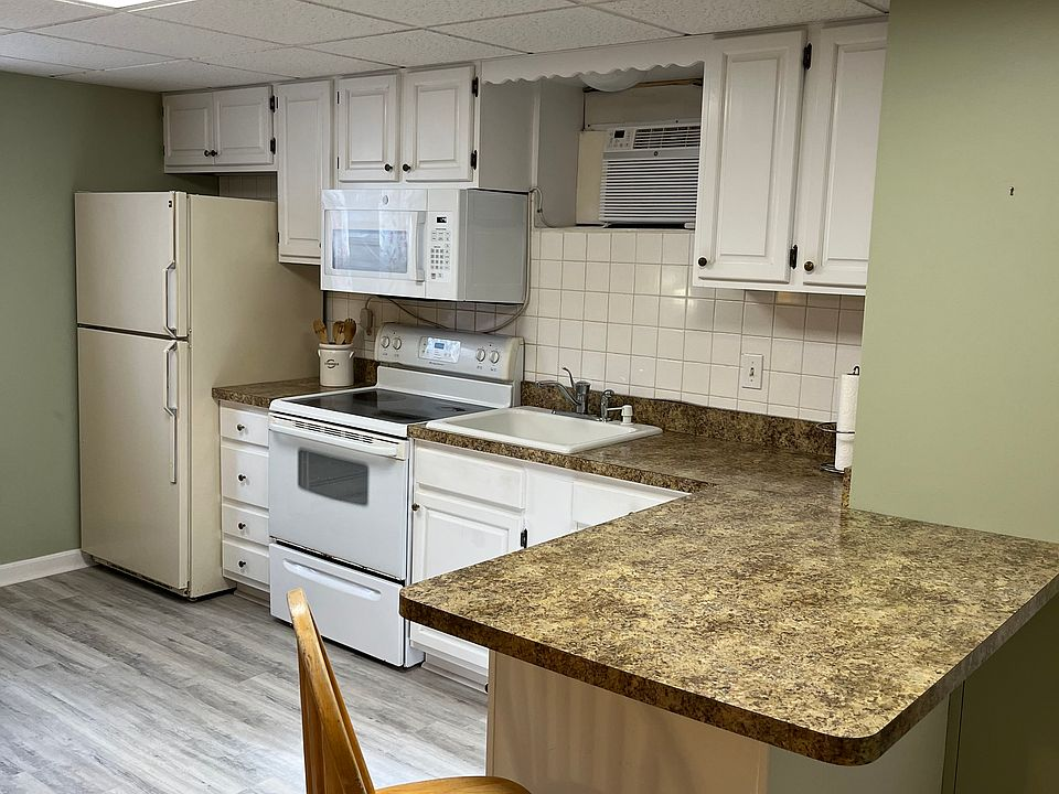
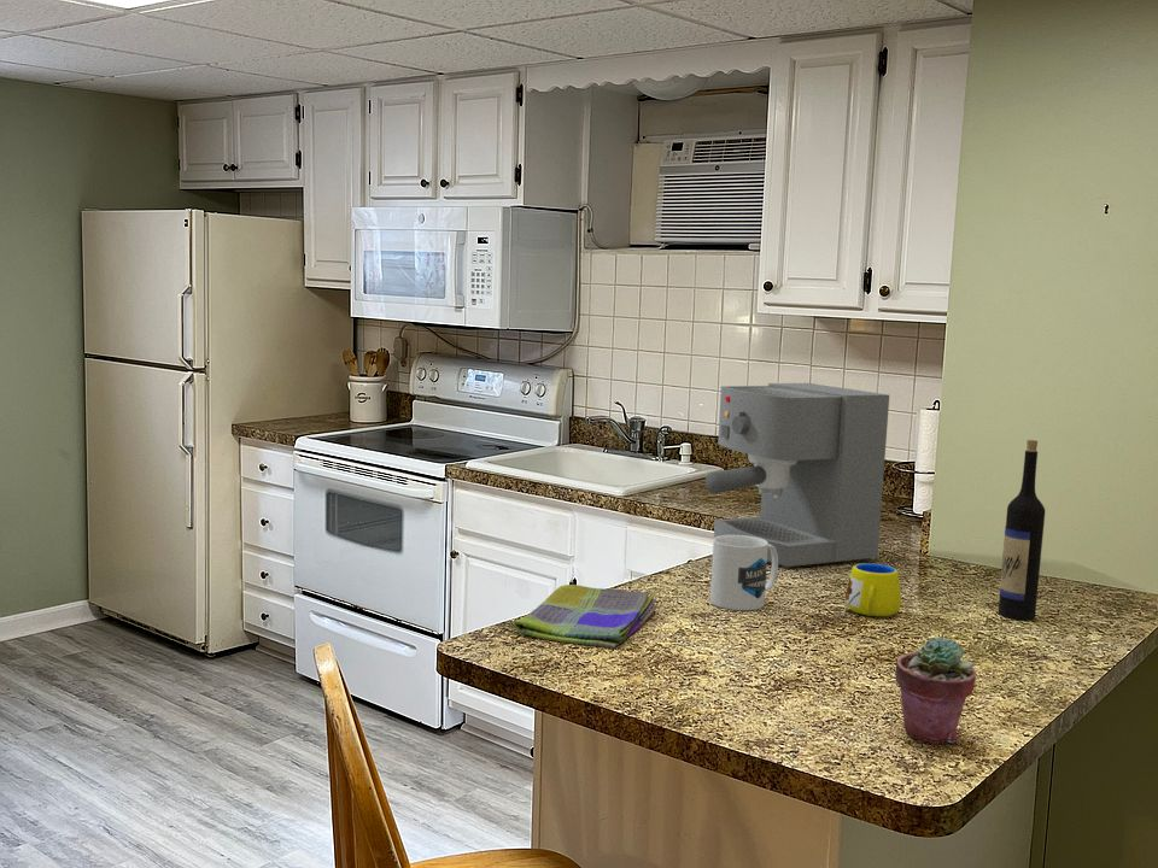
+ wine bottle (1024, 528)
+ dish towel (586, 612)
+ potted succulent (934, 685)
+ mug (747, 570)
+ mug (872, 591)
+ coffee maker (796, 473)
